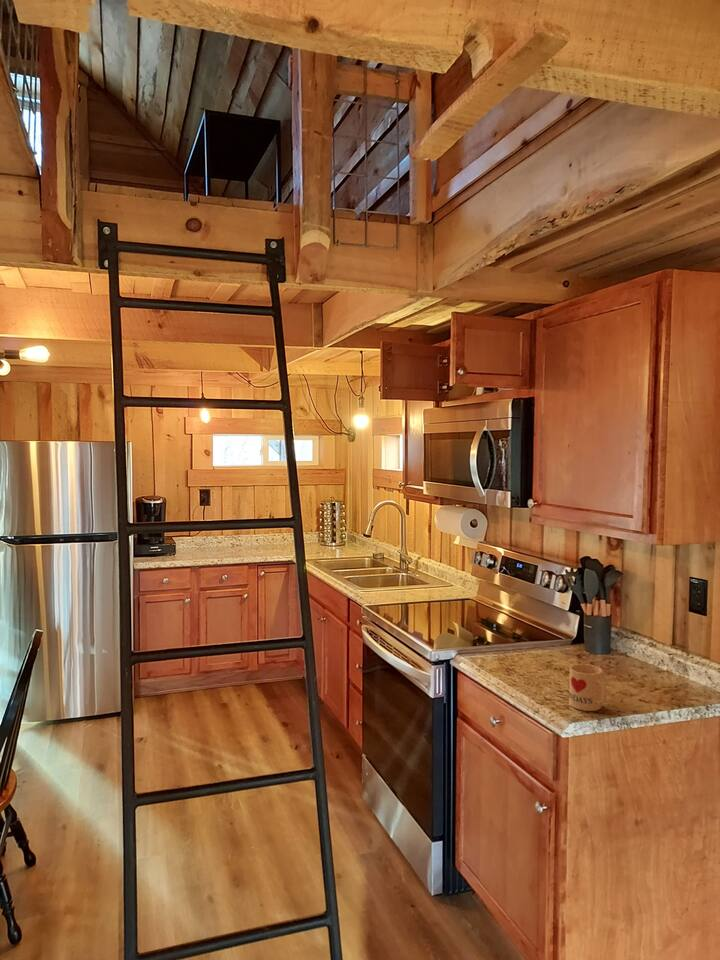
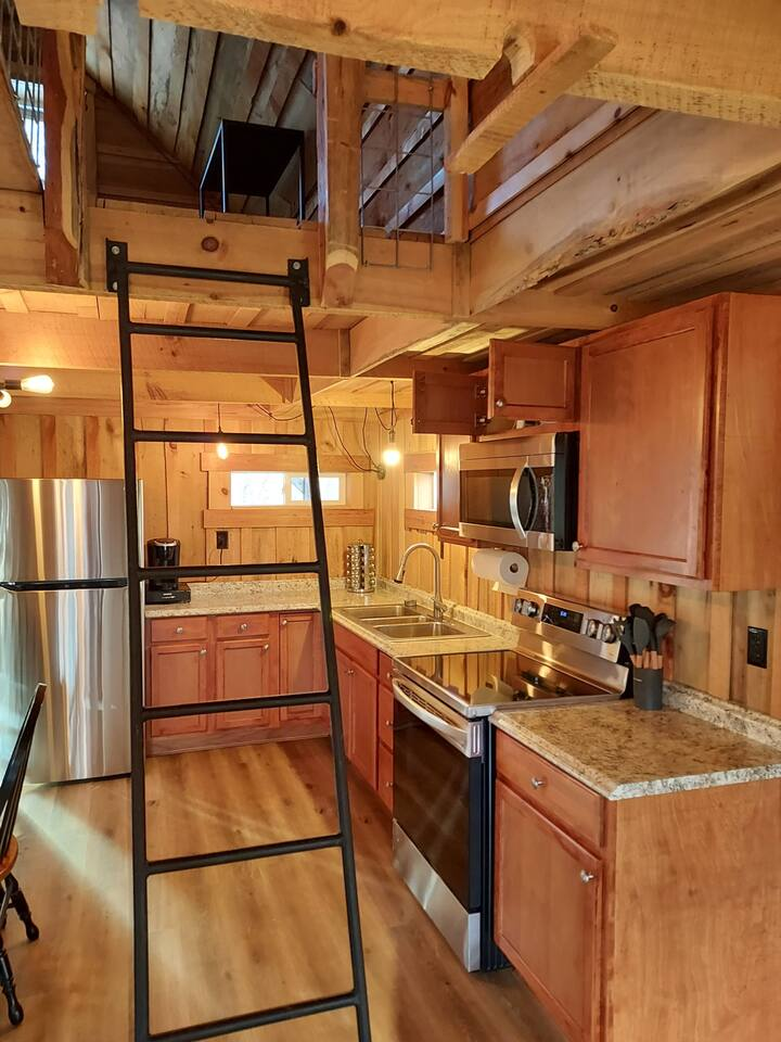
- mug (589, 689)
